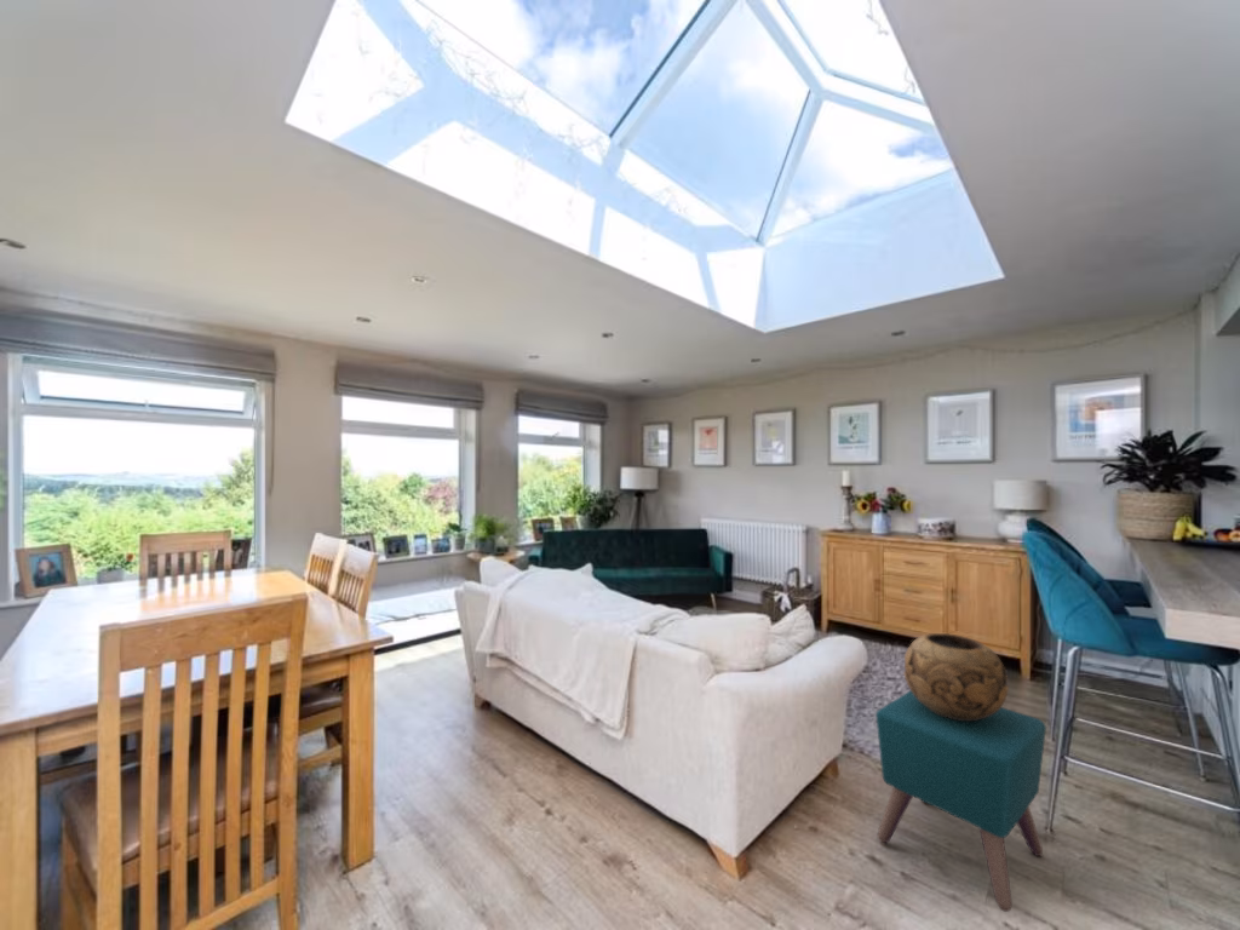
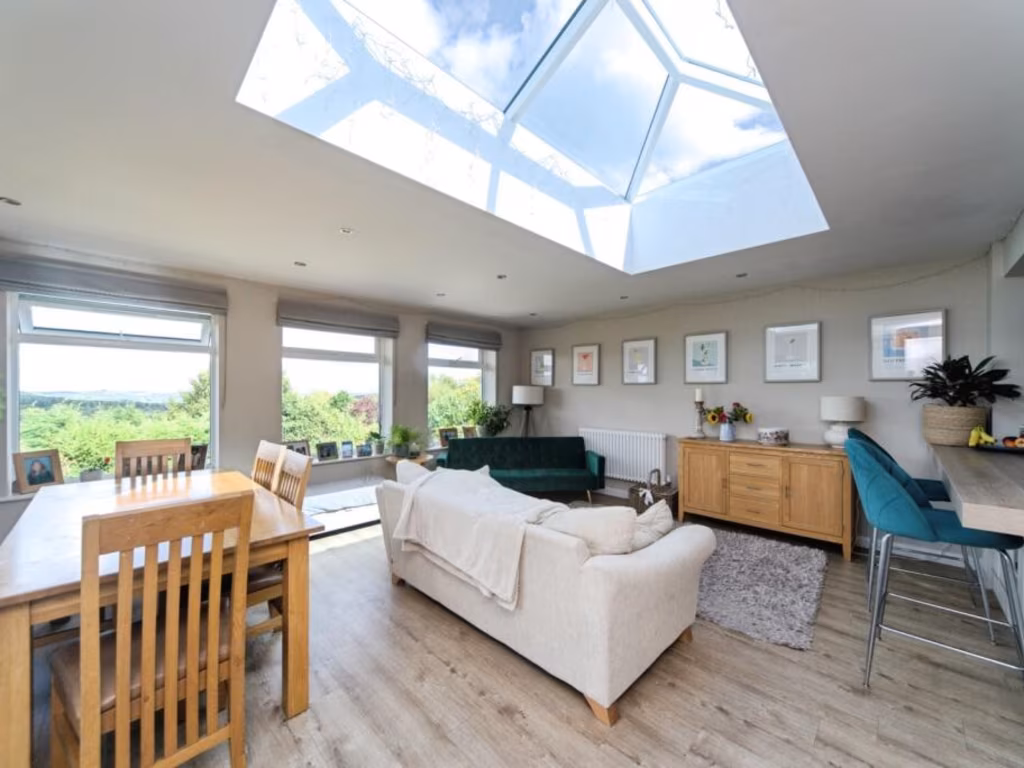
- decorative bowl (953, 676)
- ottoman (958, 780)
